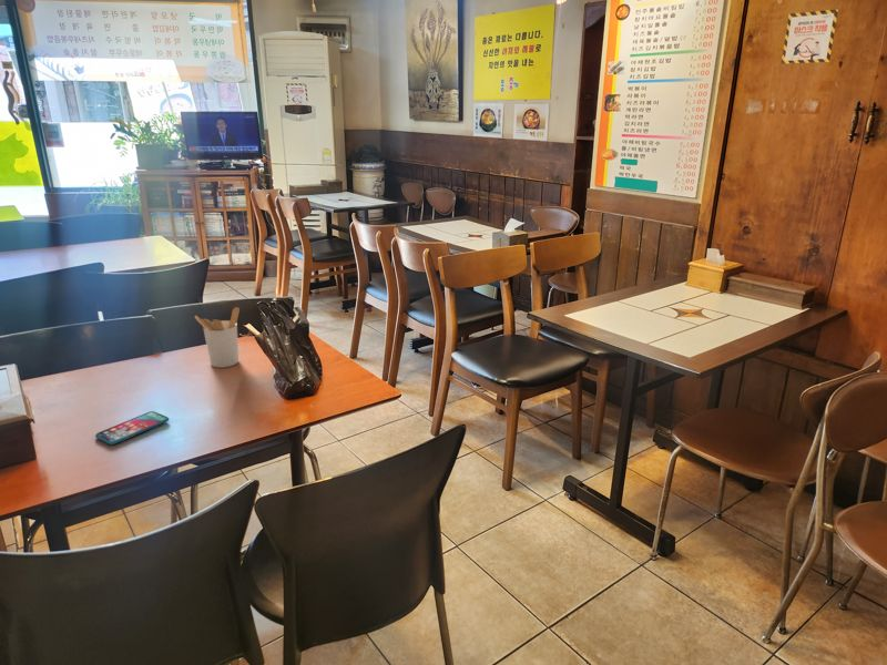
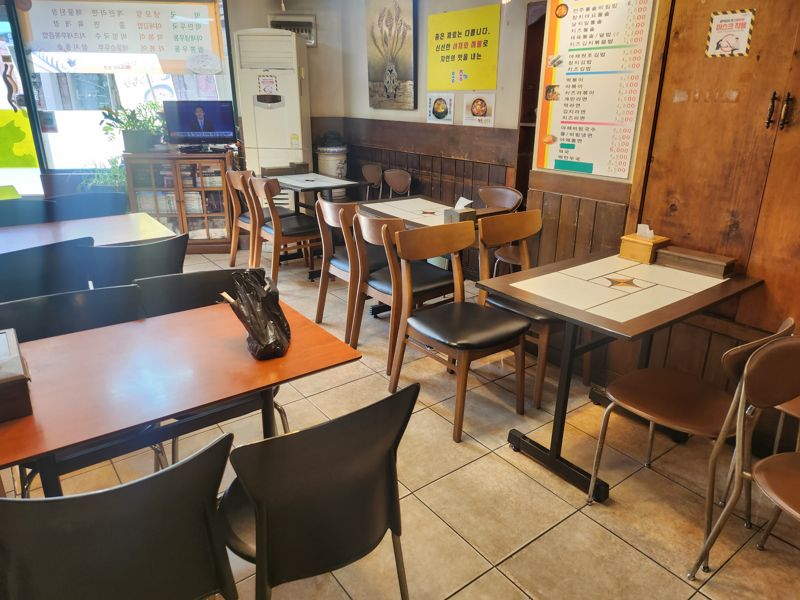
- smartphone (133, 427)
- utensil holder (218, 337)
